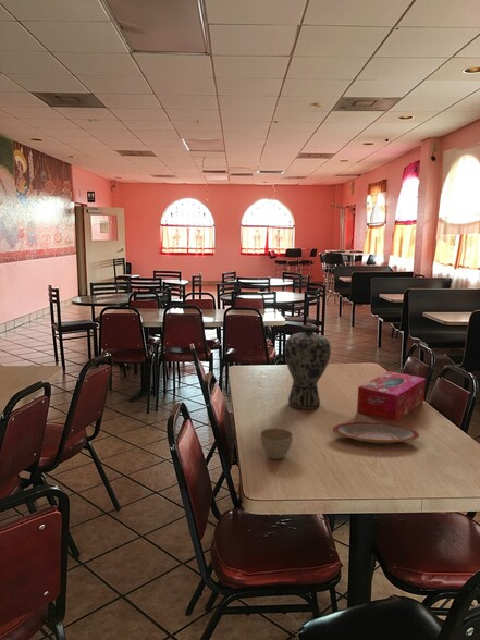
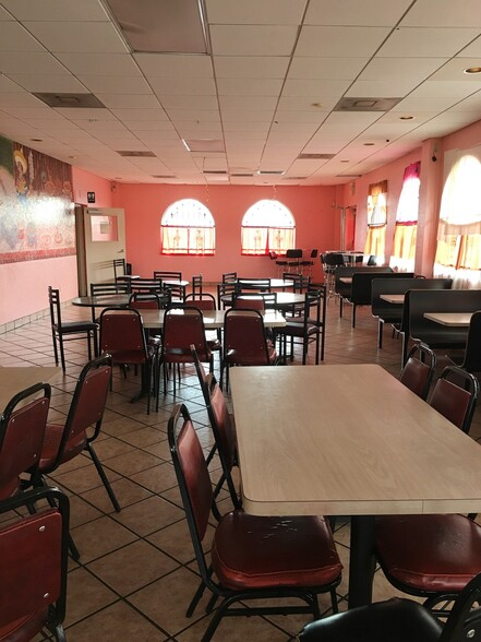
- plate (374, 434)
- tissue box (392, 394)
- vase (306, 365)
- flower pot (275, 444)
